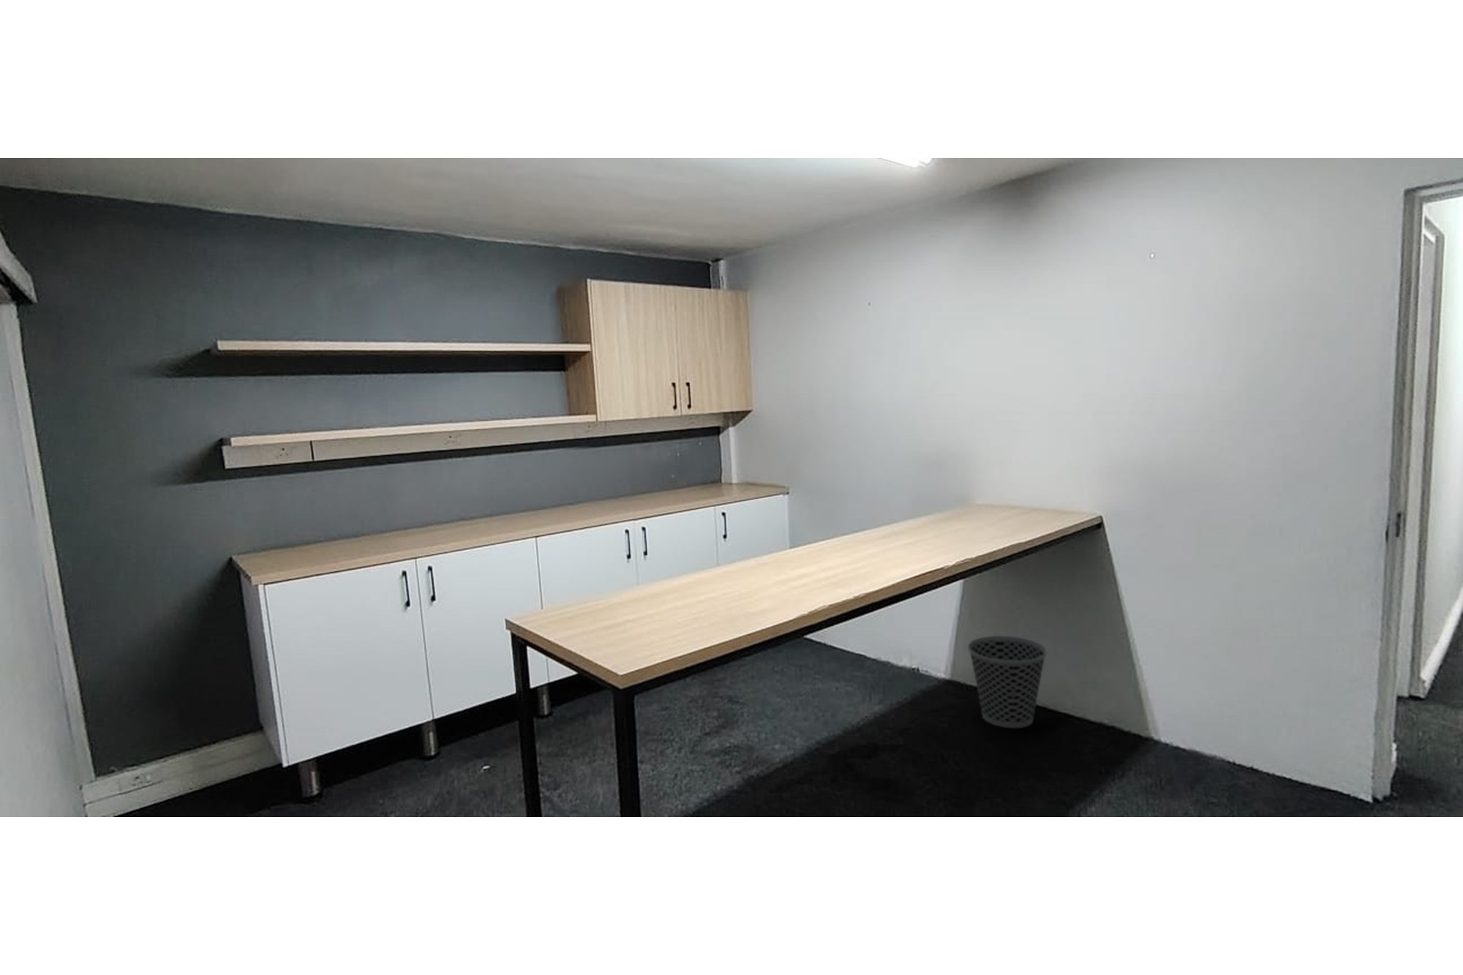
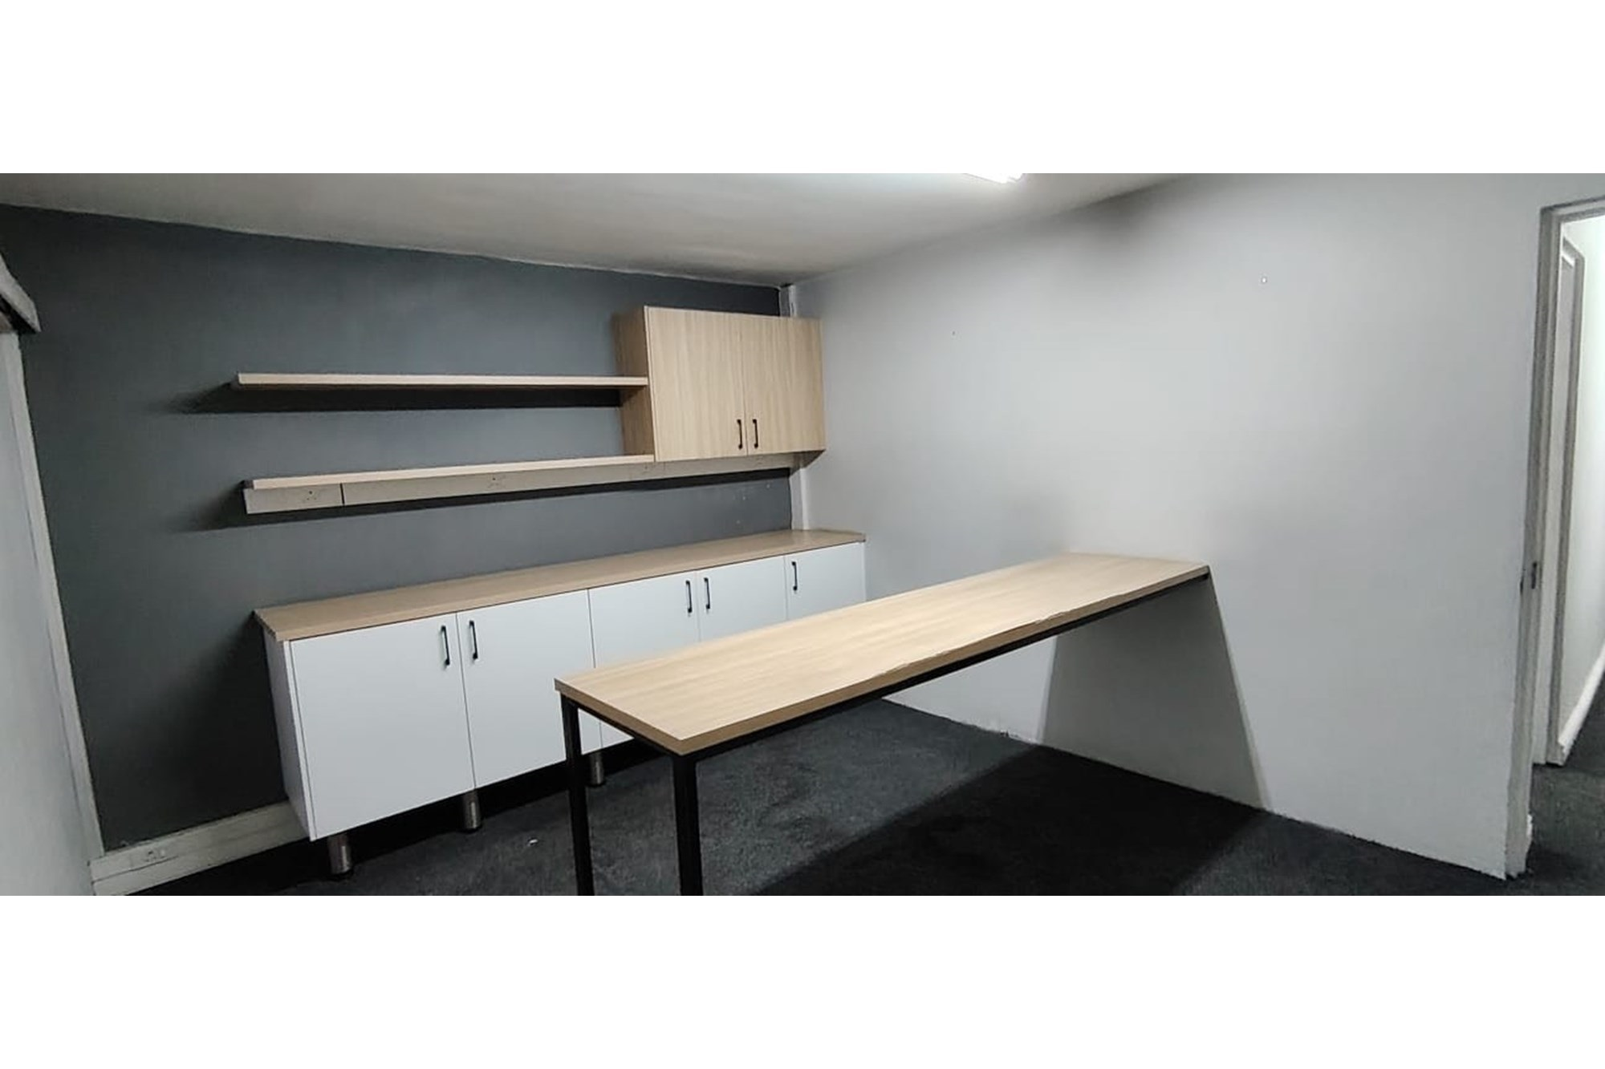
- wastebasket (1006, 682)
